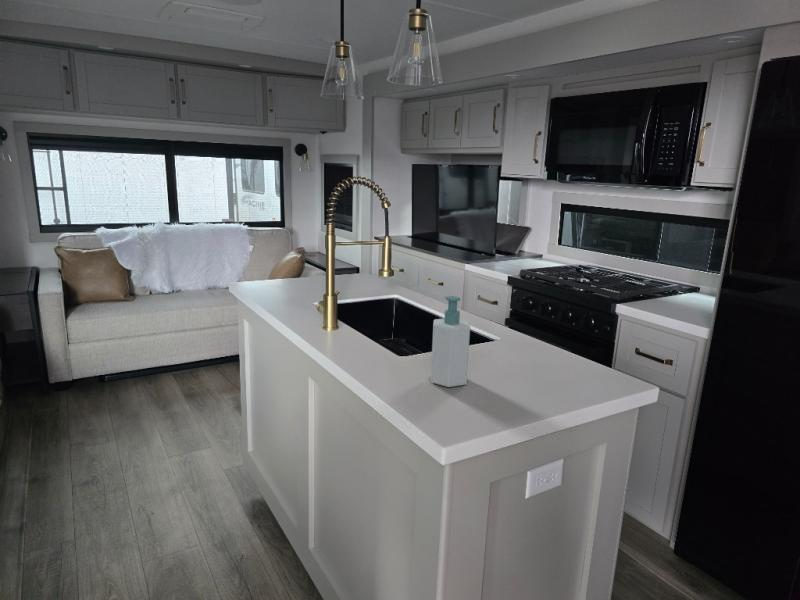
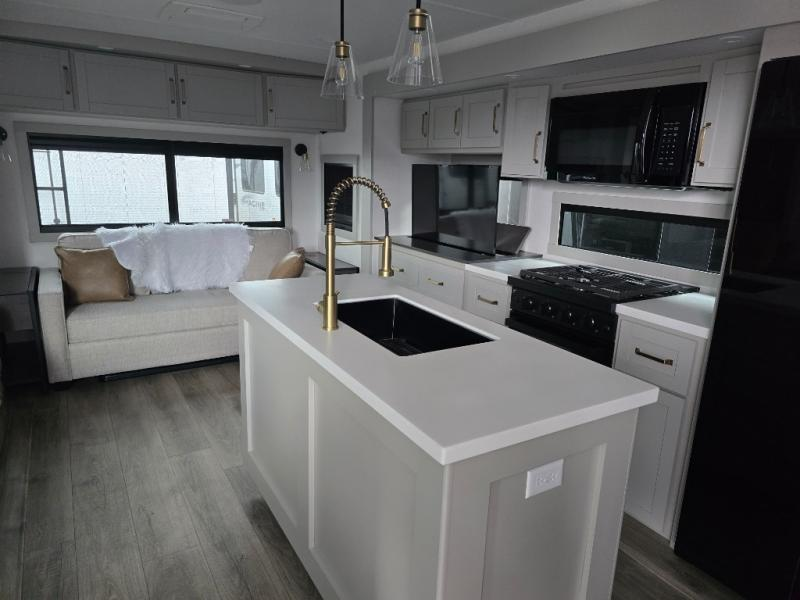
- soap bottle (450, 339)
